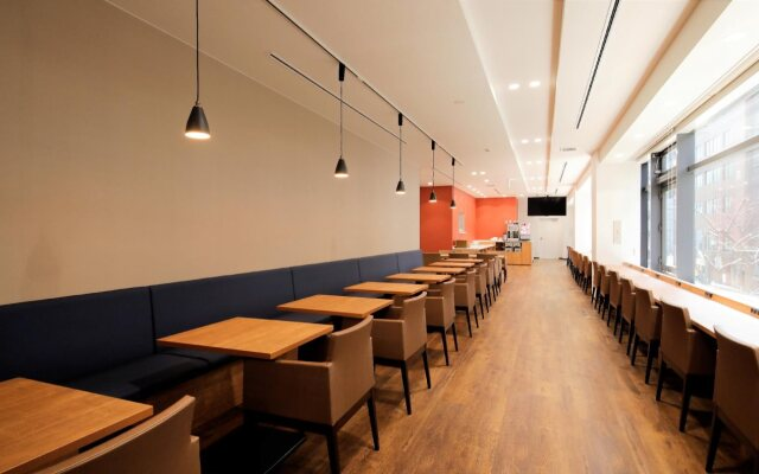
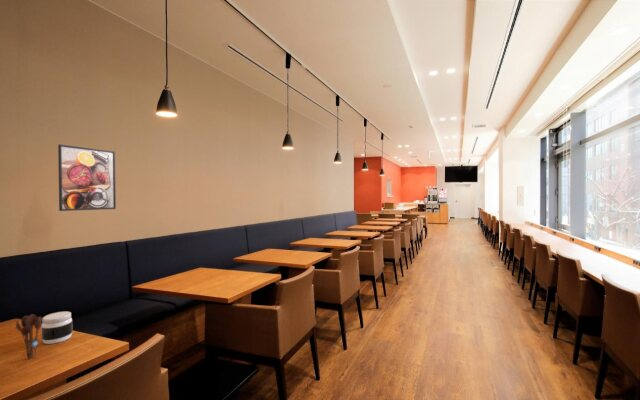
+ jar (57, 327)
+ utensil holder (30, 335)
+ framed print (89, 179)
